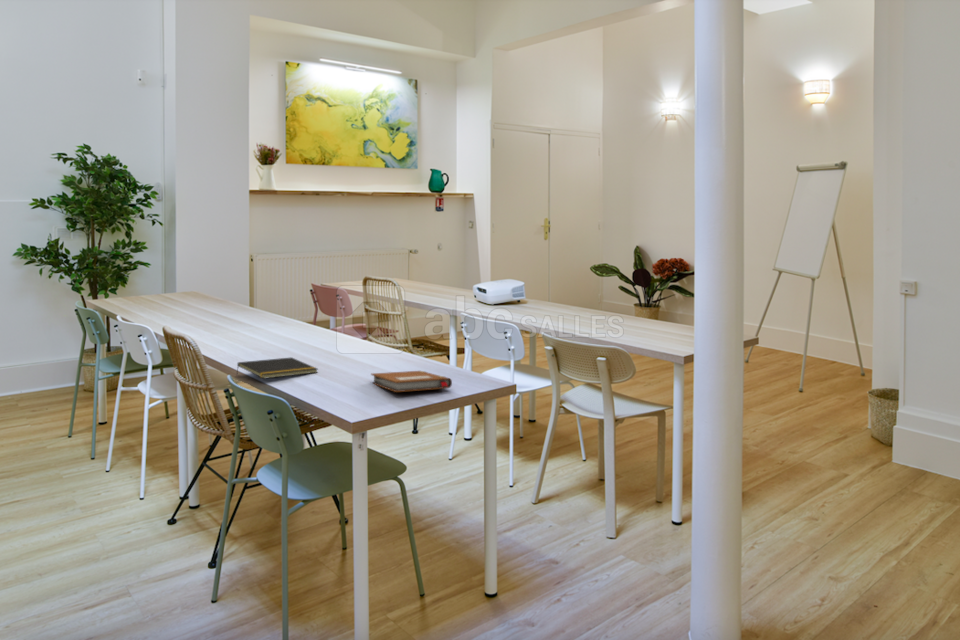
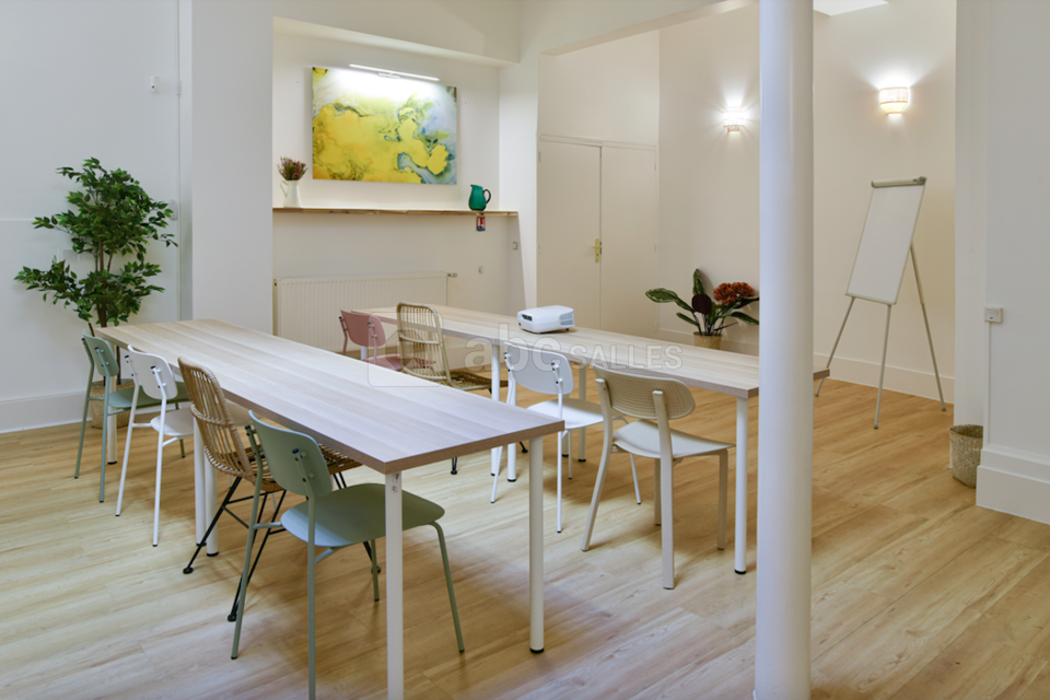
- notebook (411, 380)
- notepad (278, 367)
